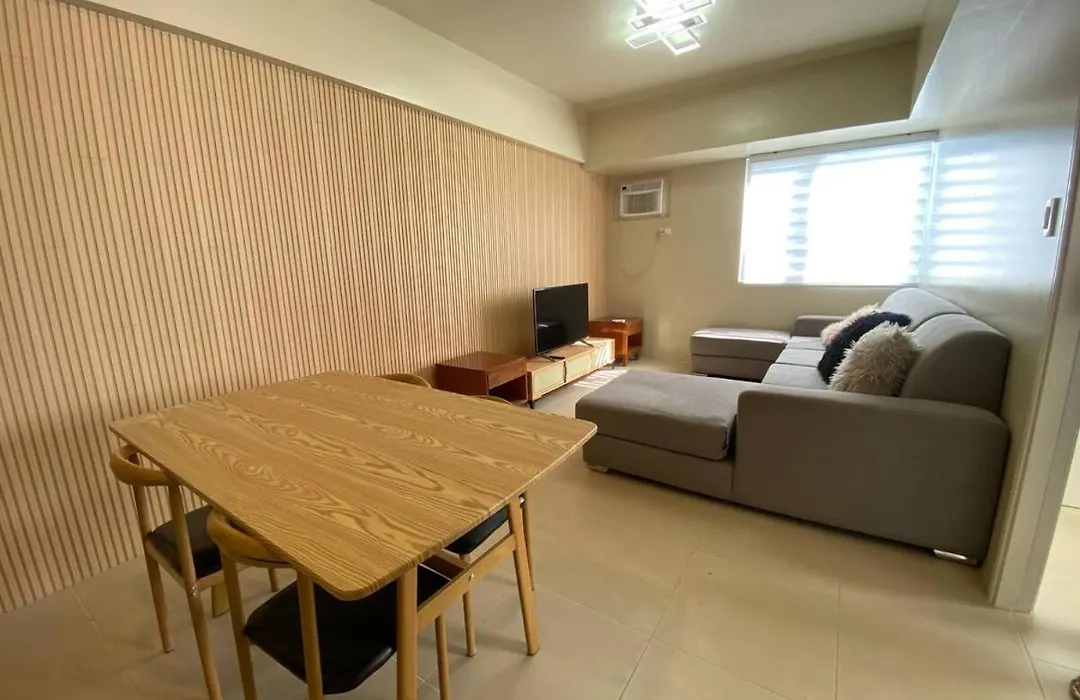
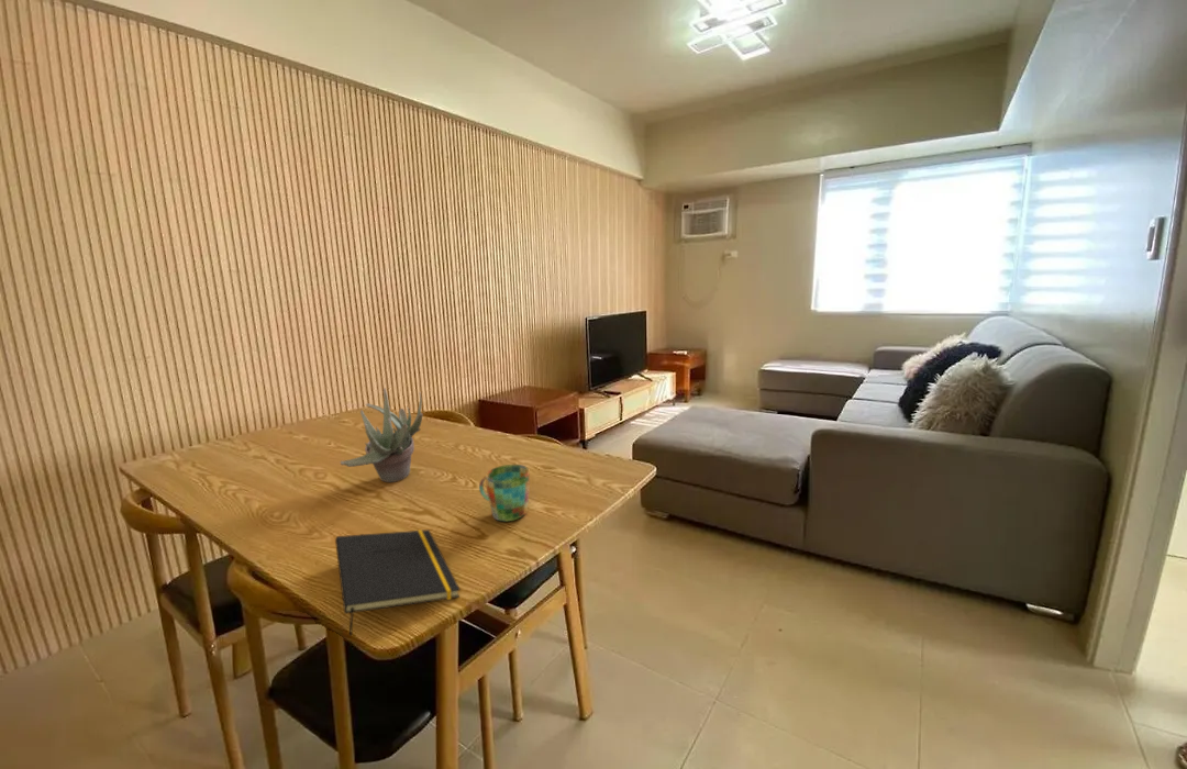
+ notepad (393, 565)
+ succulent plant (382, 438)
+ mug (502, 491)
